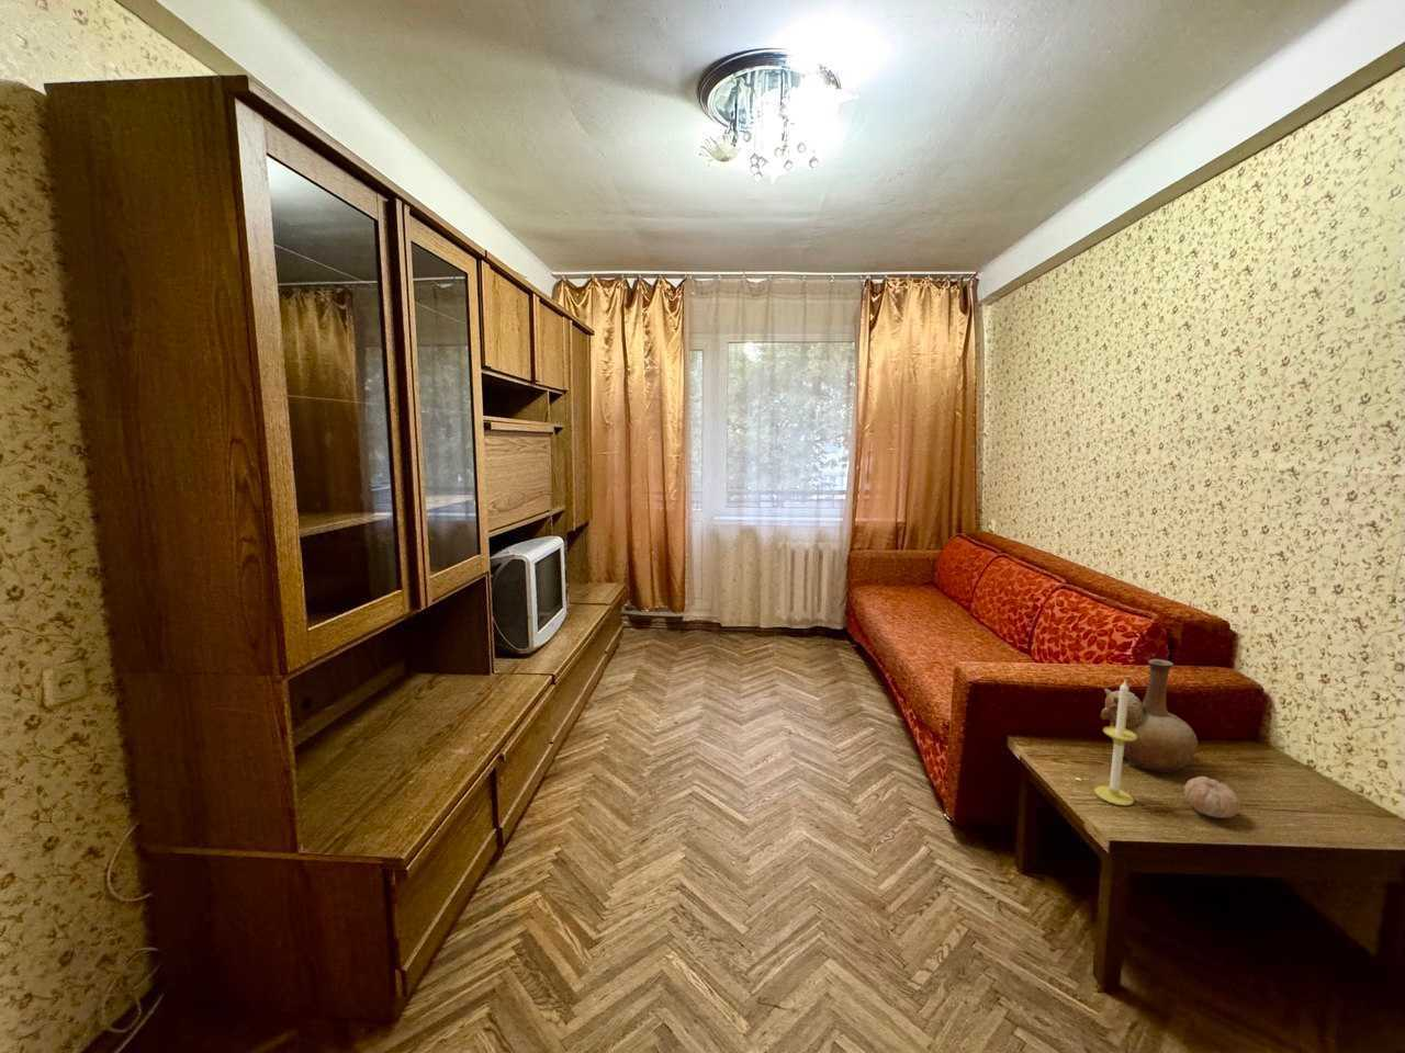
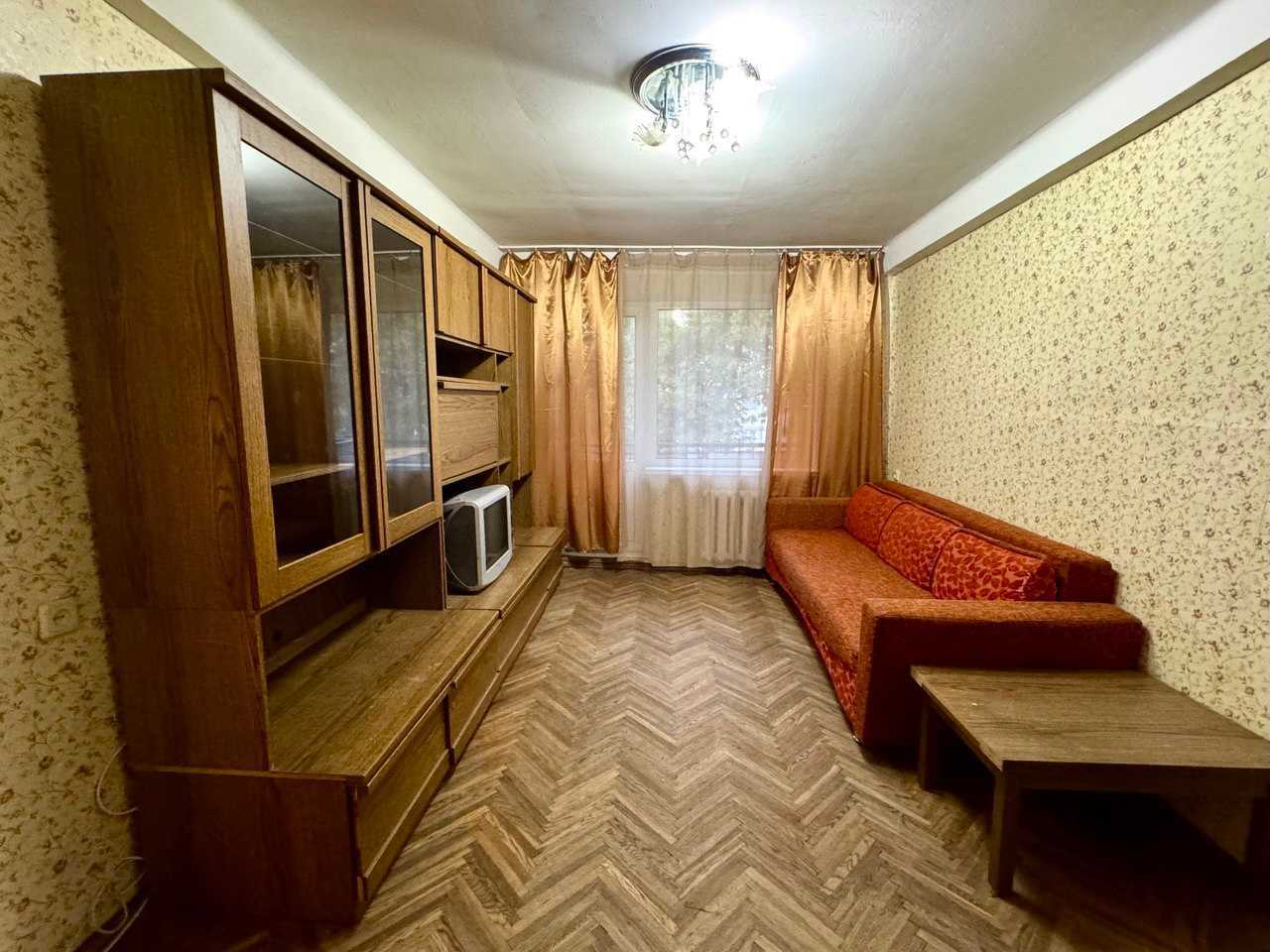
- fruit (1210, 797)
- vase (1147, 711)
- candle (1118, 738)
